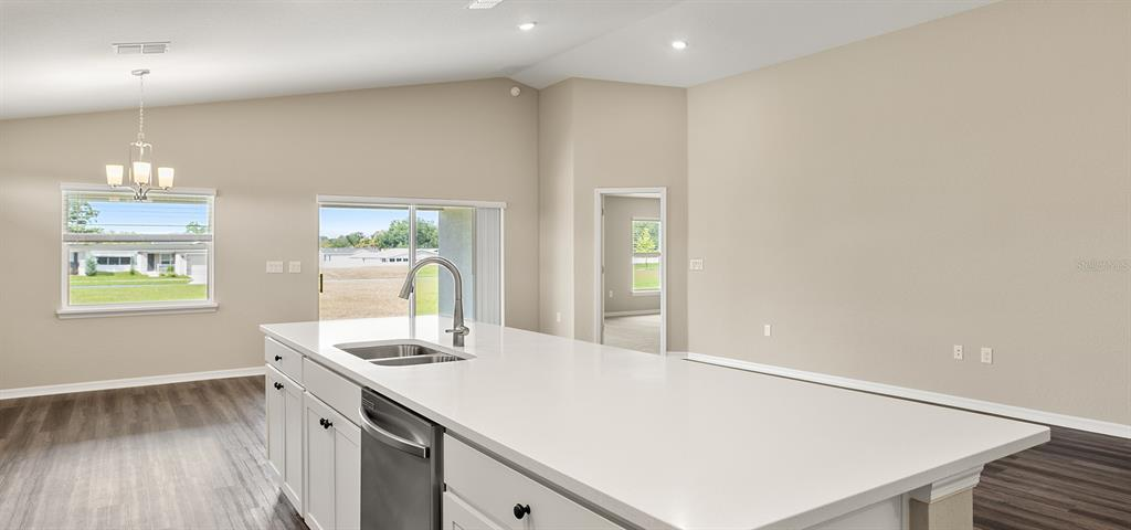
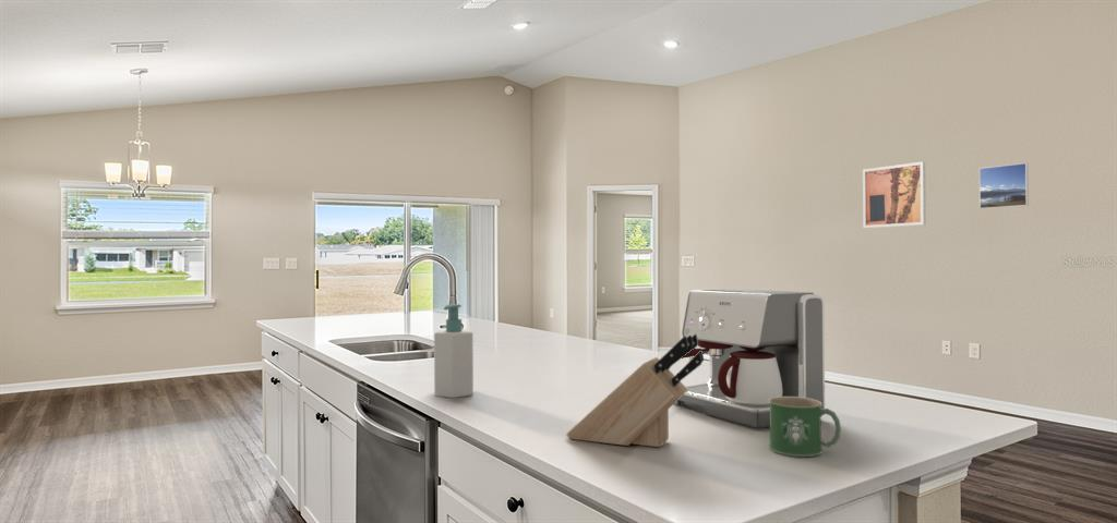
+ coffee maker (745, 351)
+ mug (804, 426)
+ soap bottle (454, 349)
+ wall art (892, 196)
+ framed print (1002, 186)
+ knife block (636, 386)
